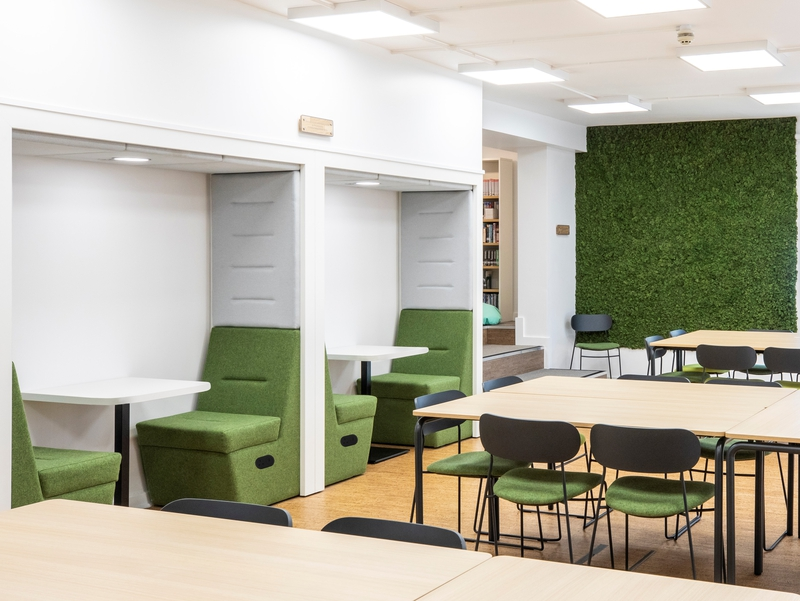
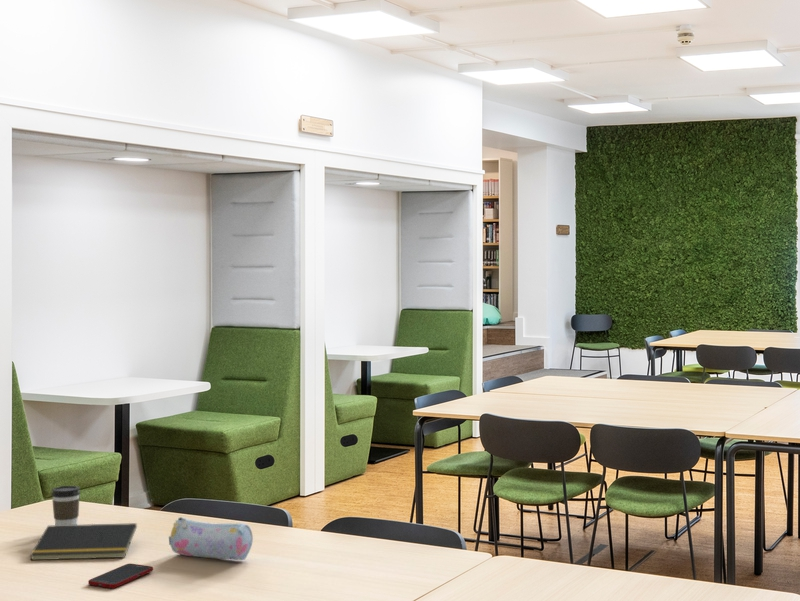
+ pencil case (211, 538)
+ notepad (85, 541)
+ coffee cup (66, 509)
+ cell phone (121, 575)
